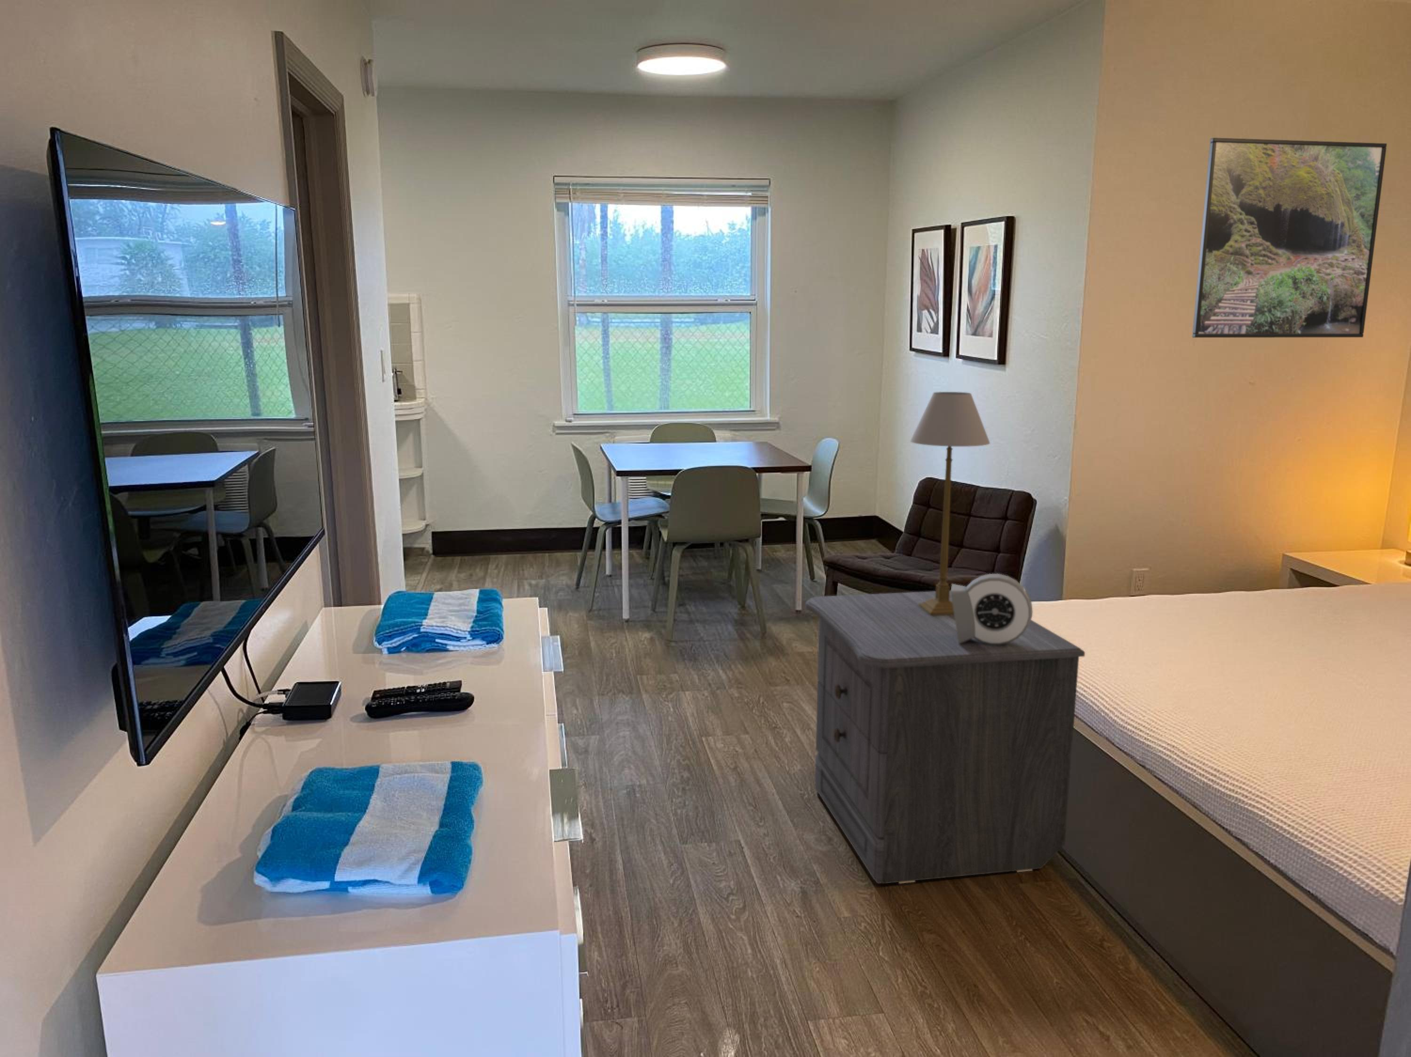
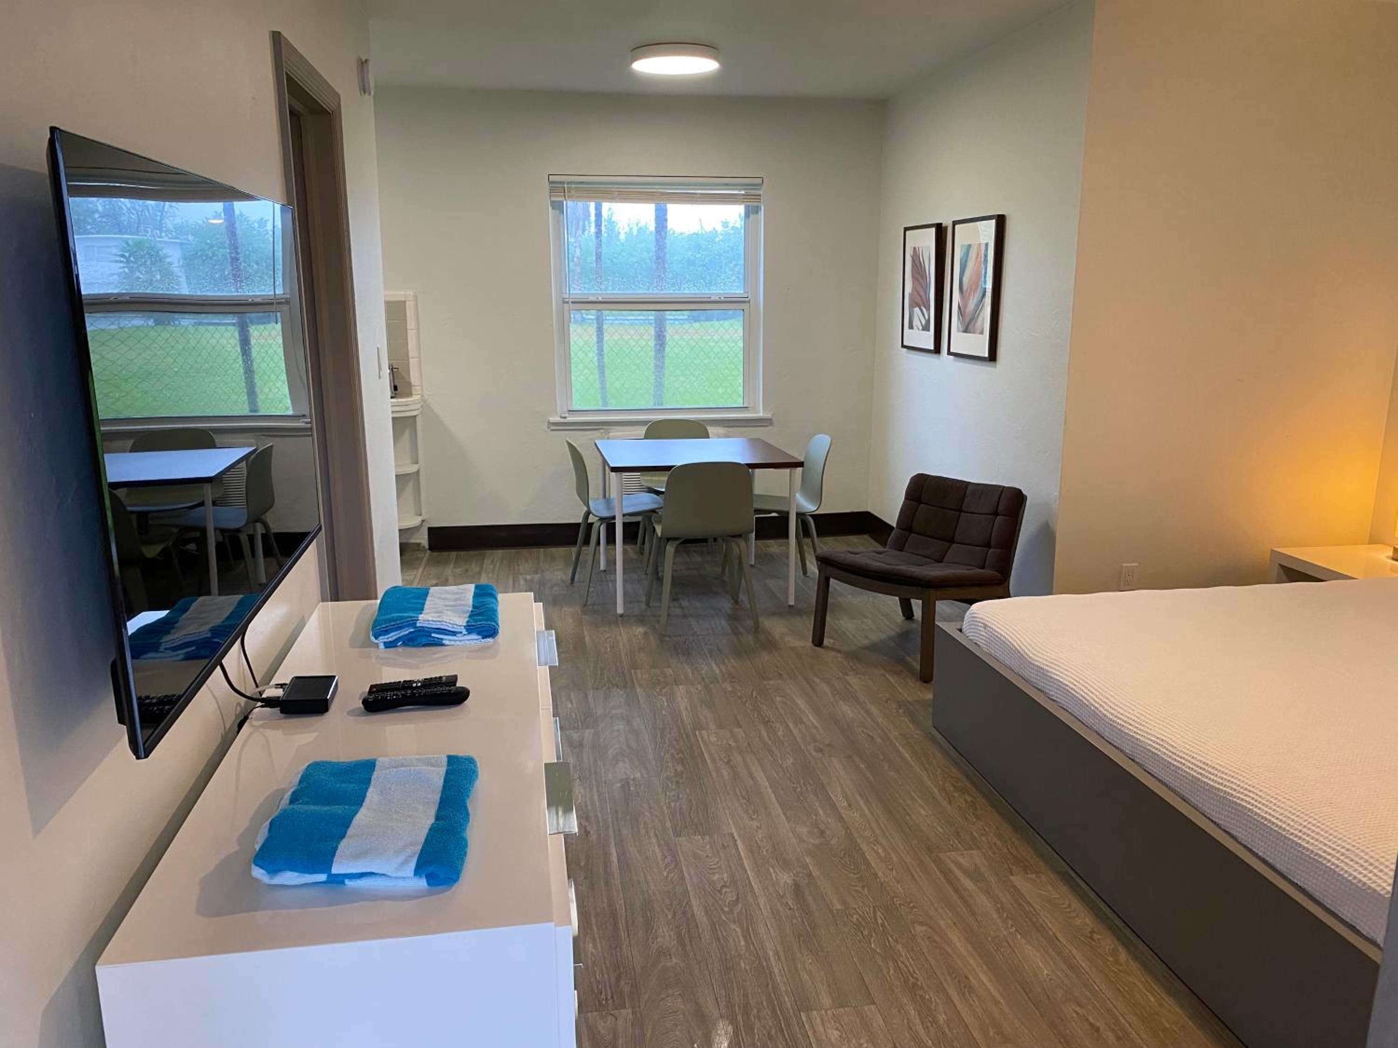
- table lamp (947, 503)
- nightstand (925, 725)
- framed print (1289, 241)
- alarm clock (991, 608)
